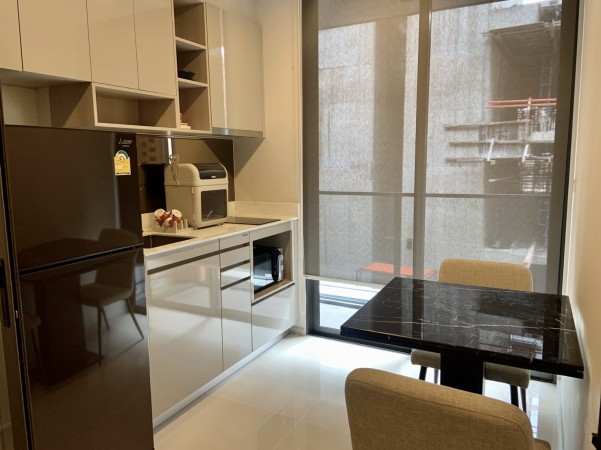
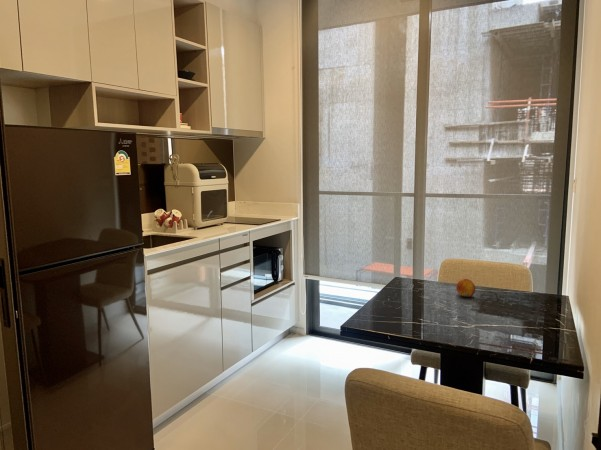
+ fruit (465, 287)
